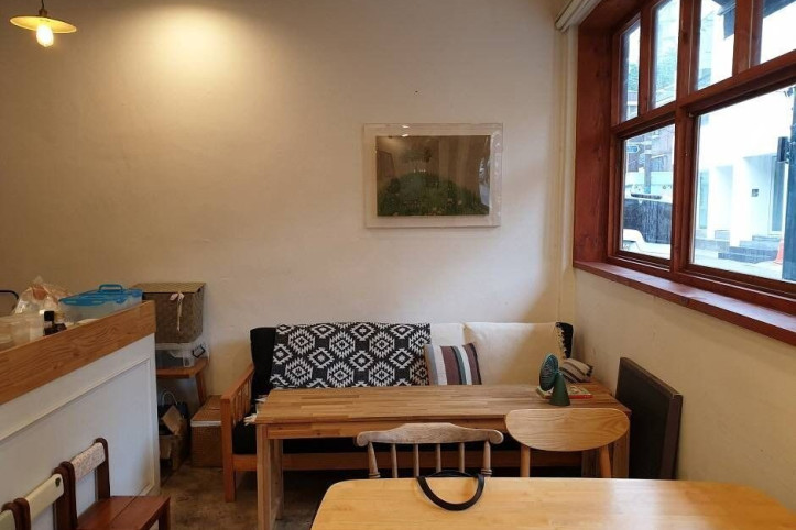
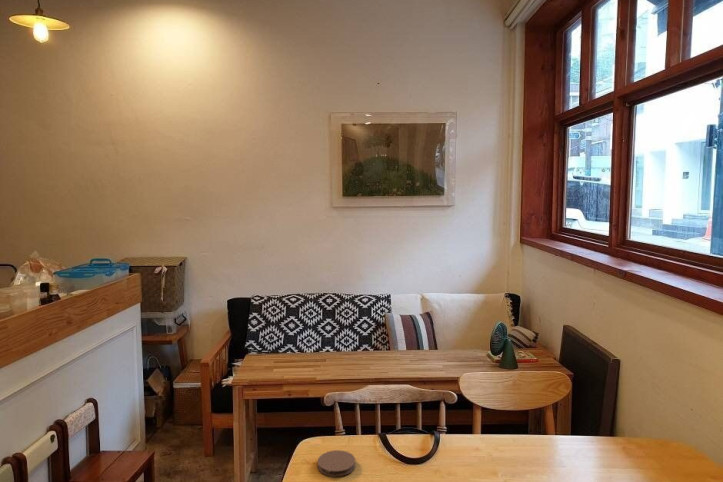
+ coaster (336, 462)
